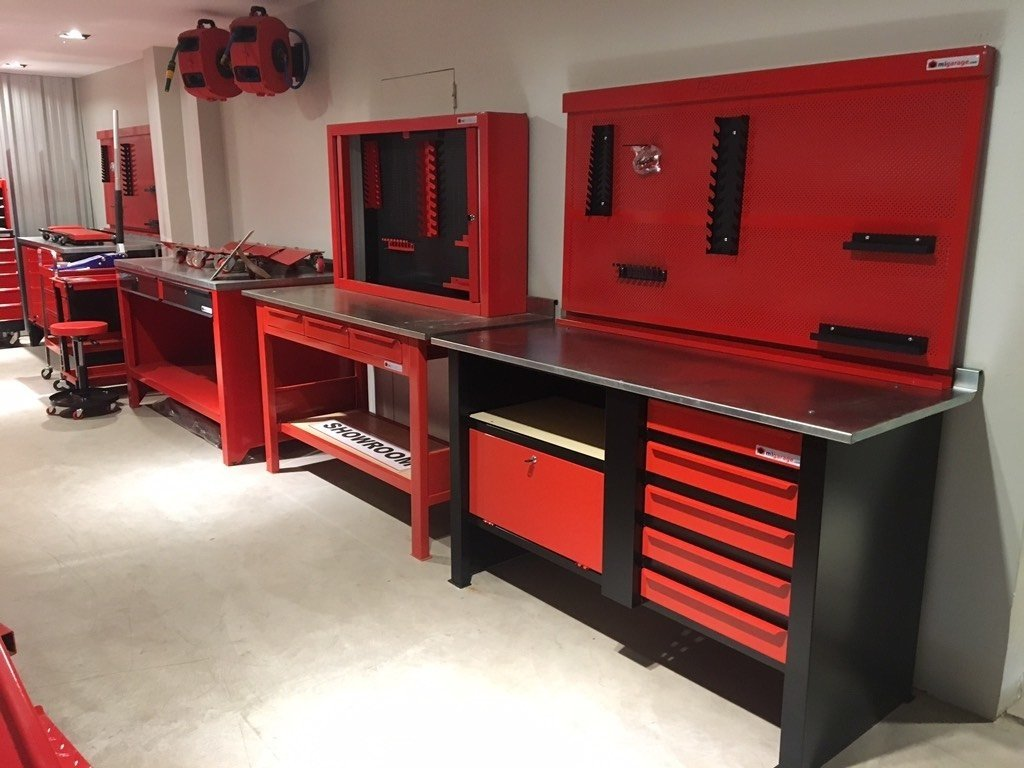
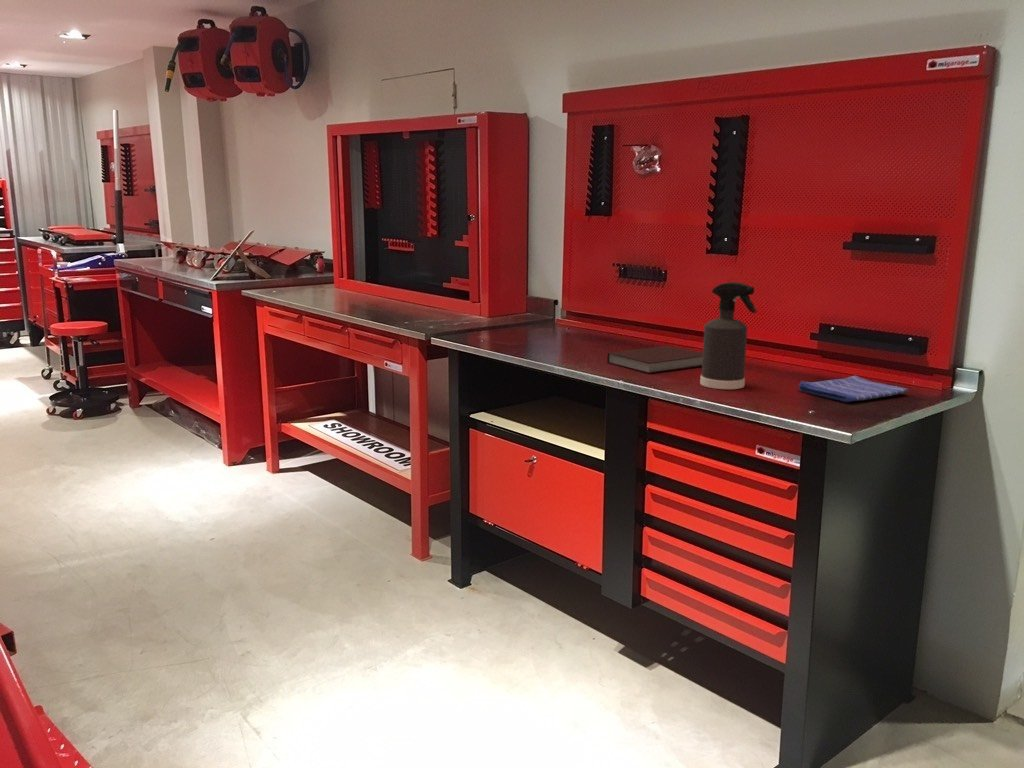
+ dish towel (851, 387)
+ spray bottle (728, 334)
+ notebook (658, 358)
